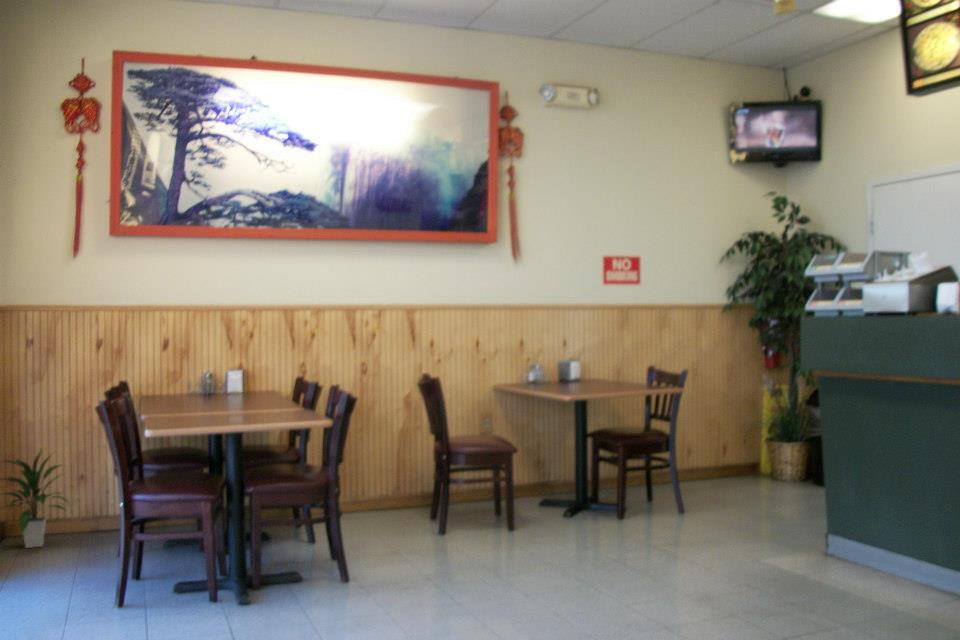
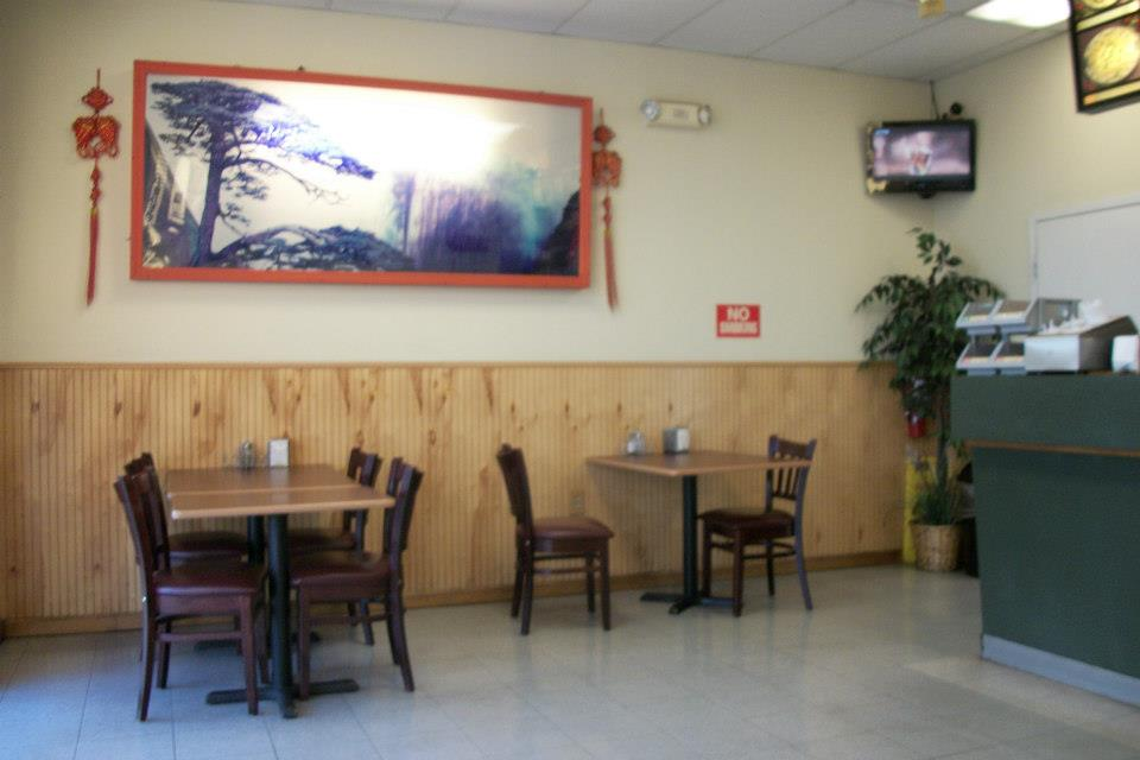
- indoor plant (32, 497)
